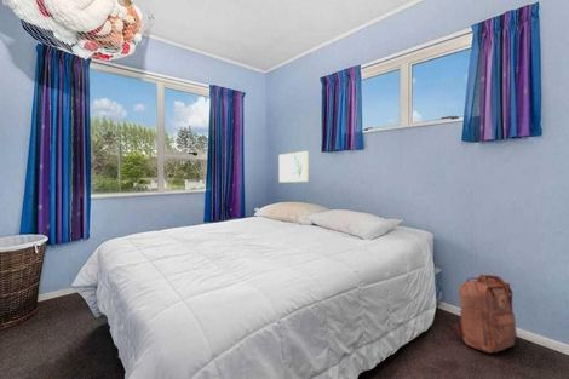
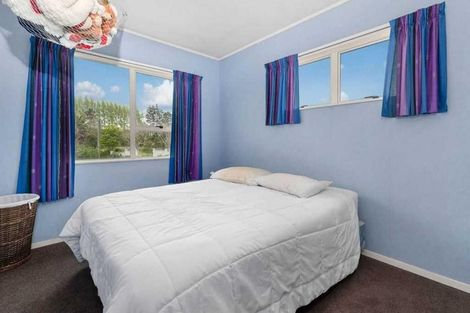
- wall art (292, 167)
- backpack (483, 308)
